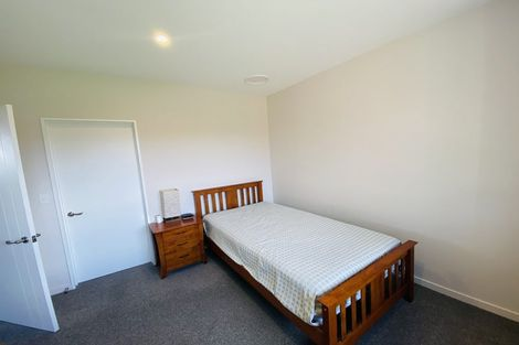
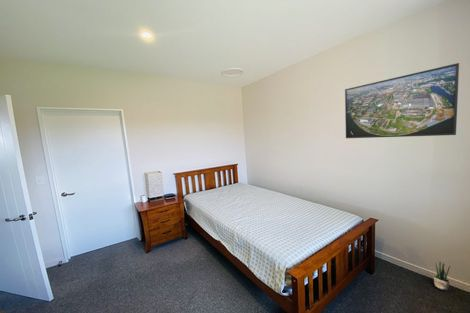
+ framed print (391, 108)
+ potted plant (441, 274)
